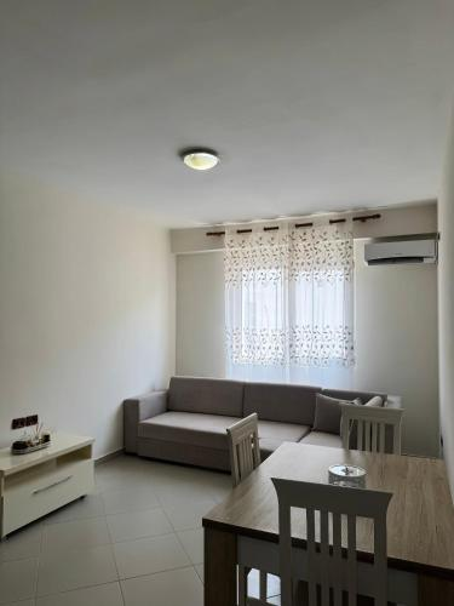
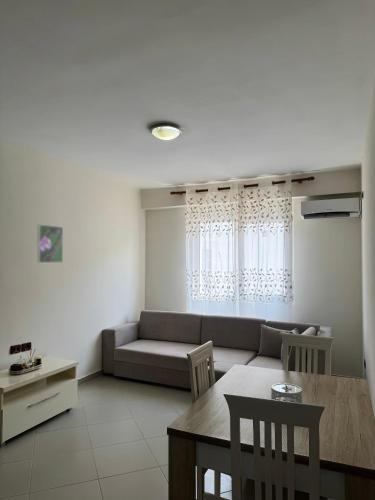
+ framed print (50, 244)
